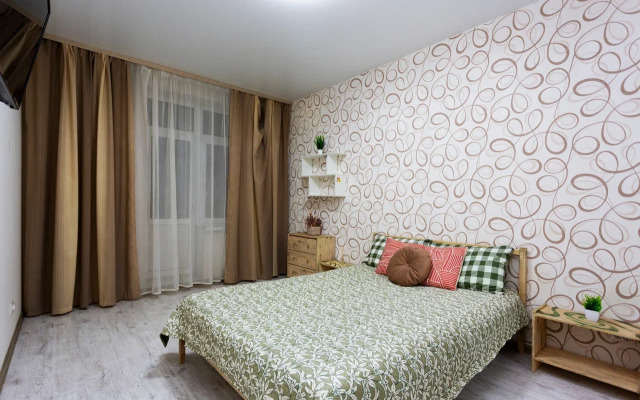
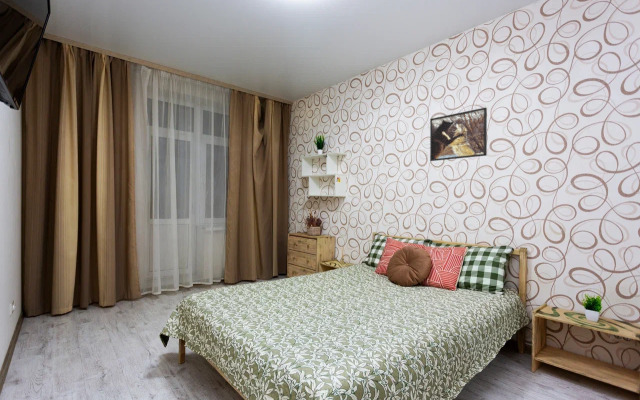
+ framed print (456, 136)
